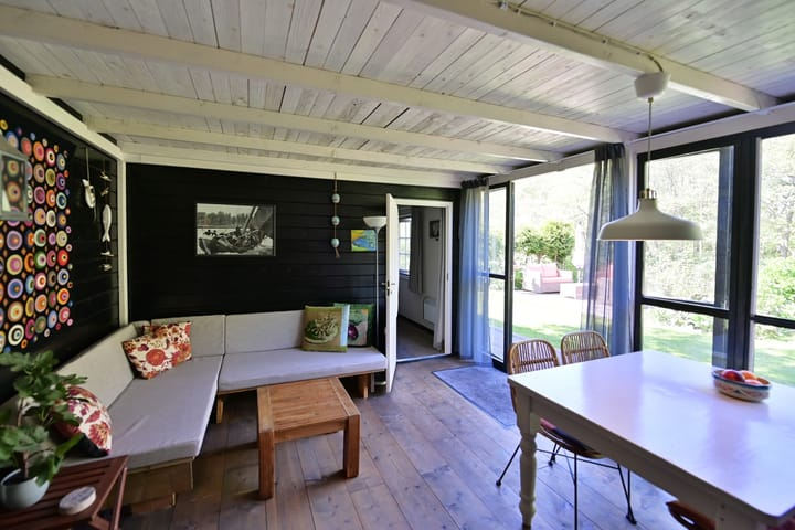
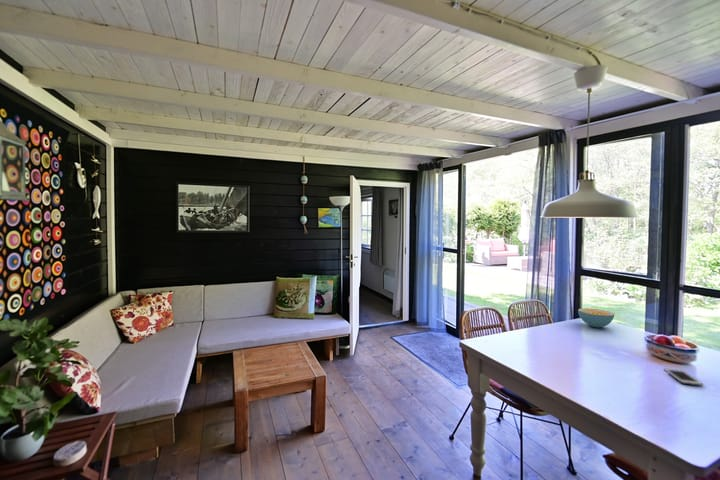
+ cereal bowl (595, 318)
+ cell phone (682, 376)
